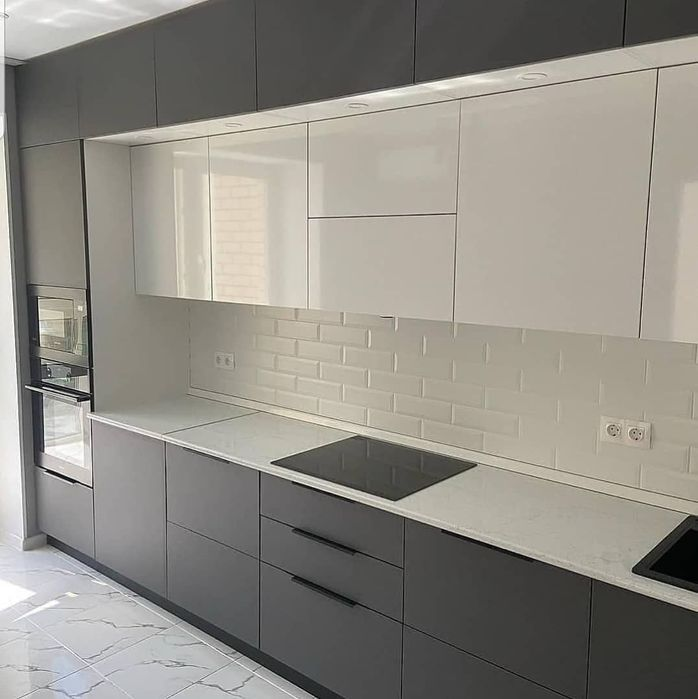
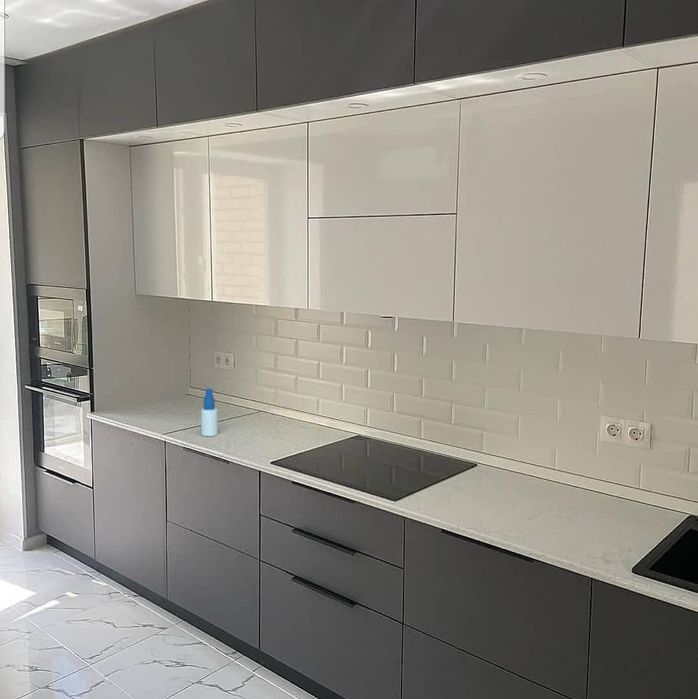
+ spray bottle (209, 411)
